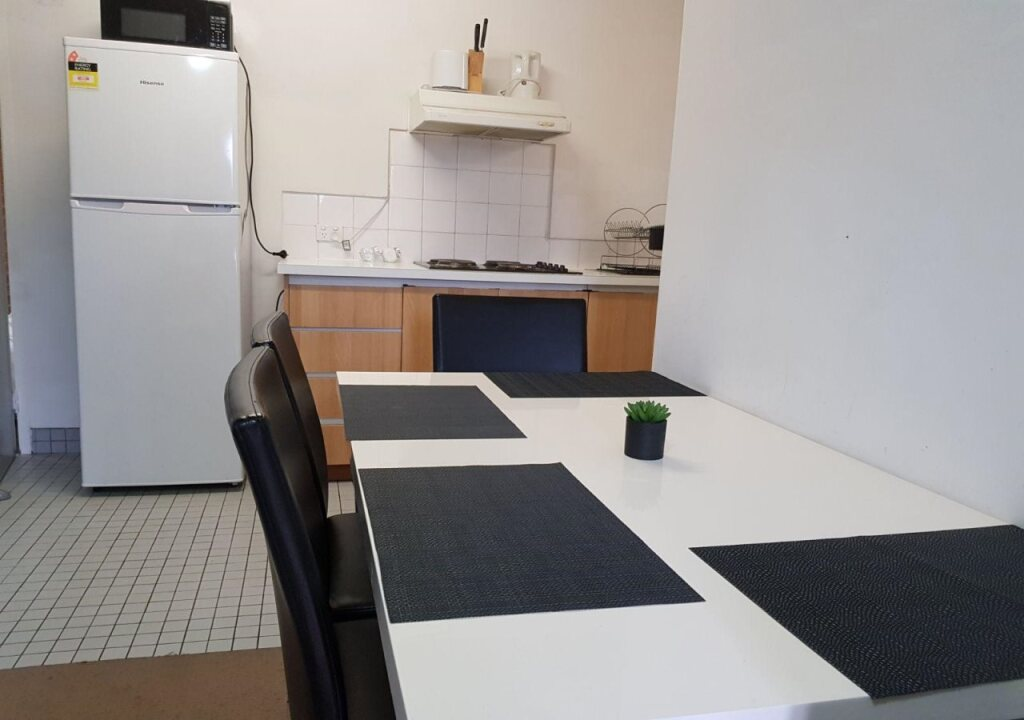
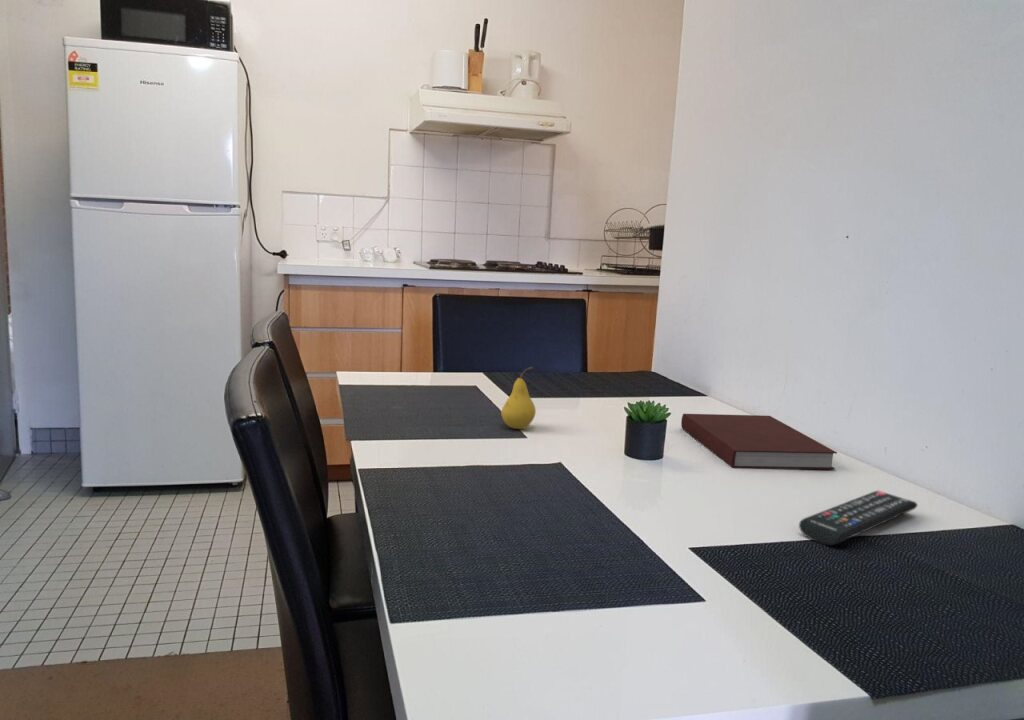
+ notebook (752, 439)
+ remote control (860, 516)
+ fruit (519, 397)
